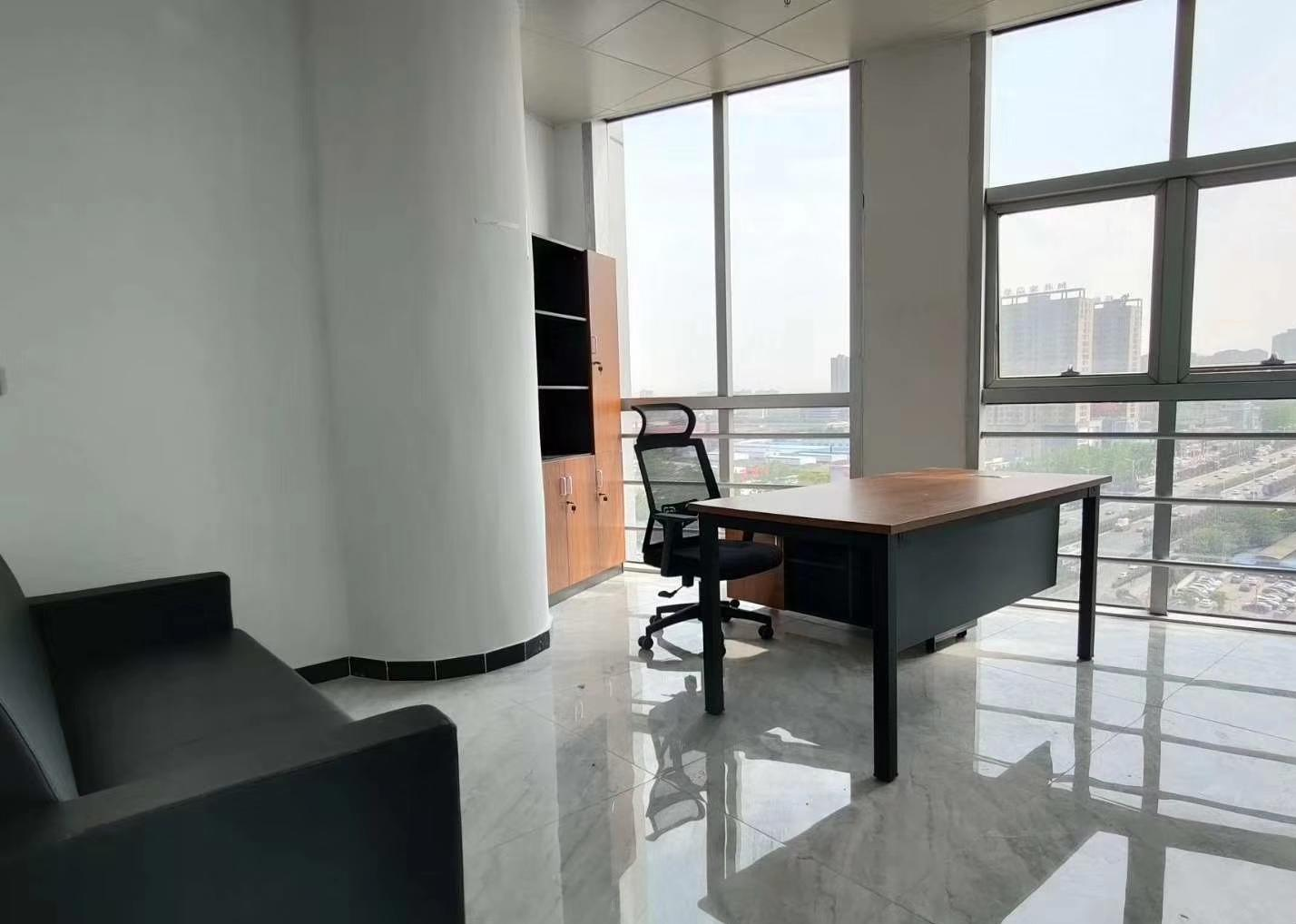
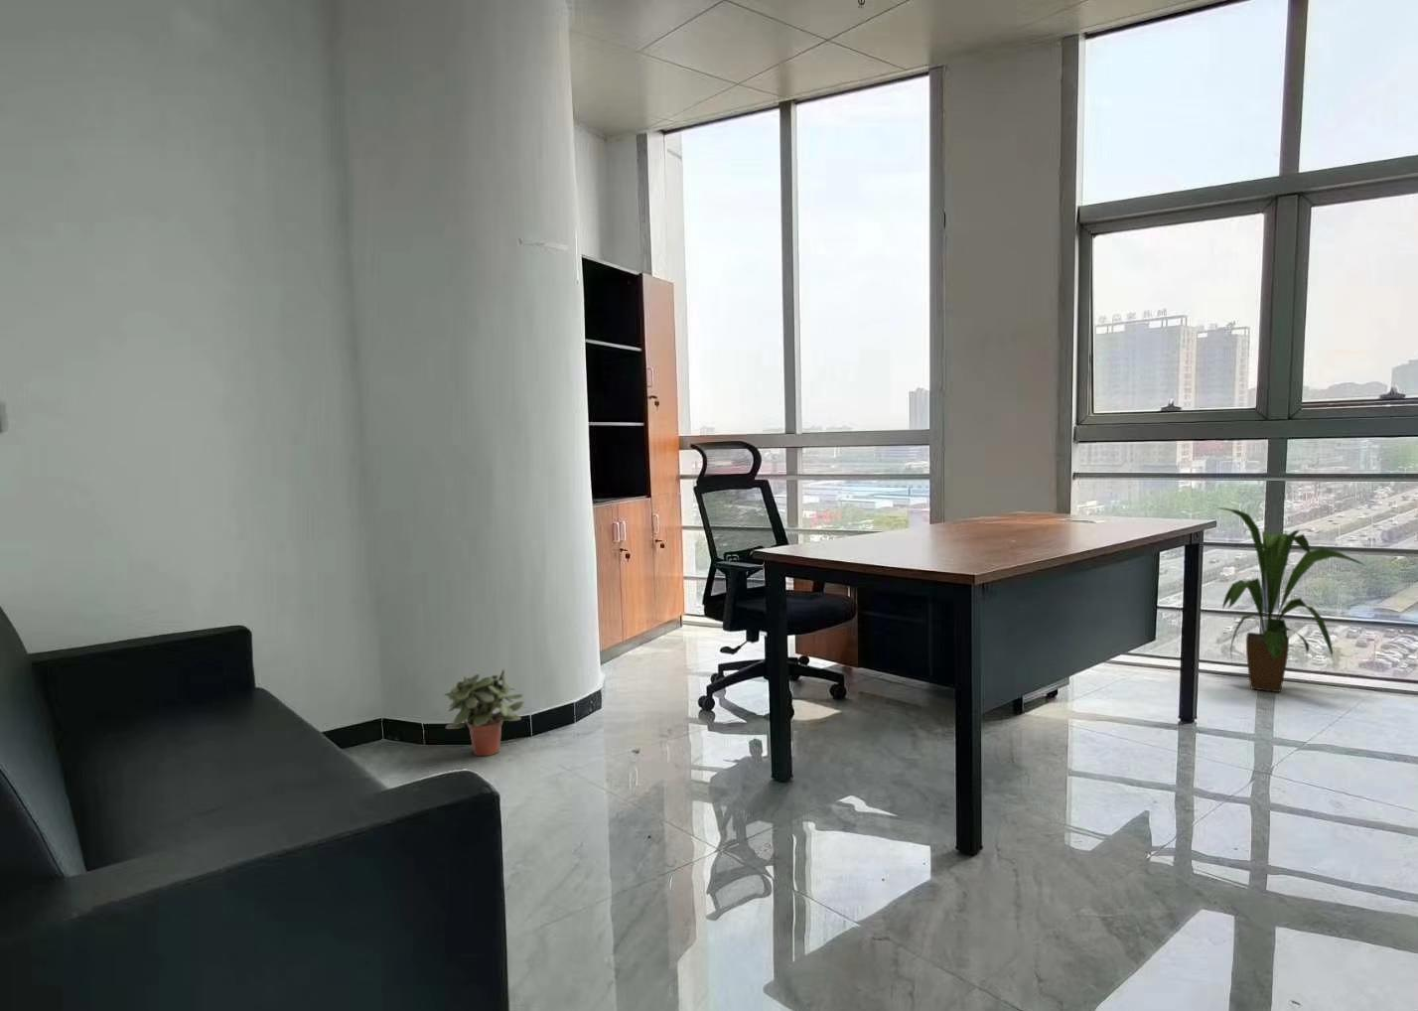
+ potted plant (486, 711)
+ house plant (1289, 601)
